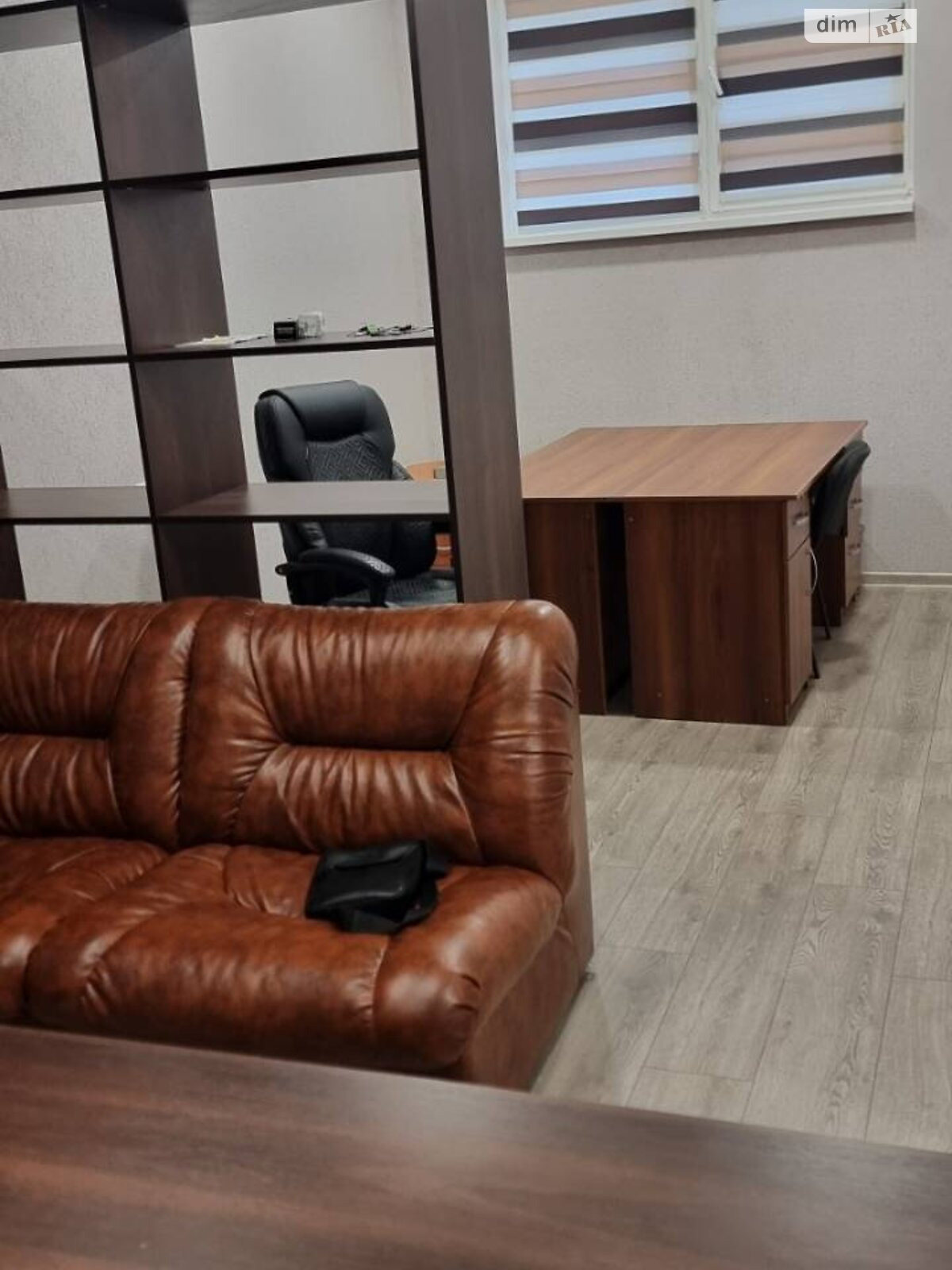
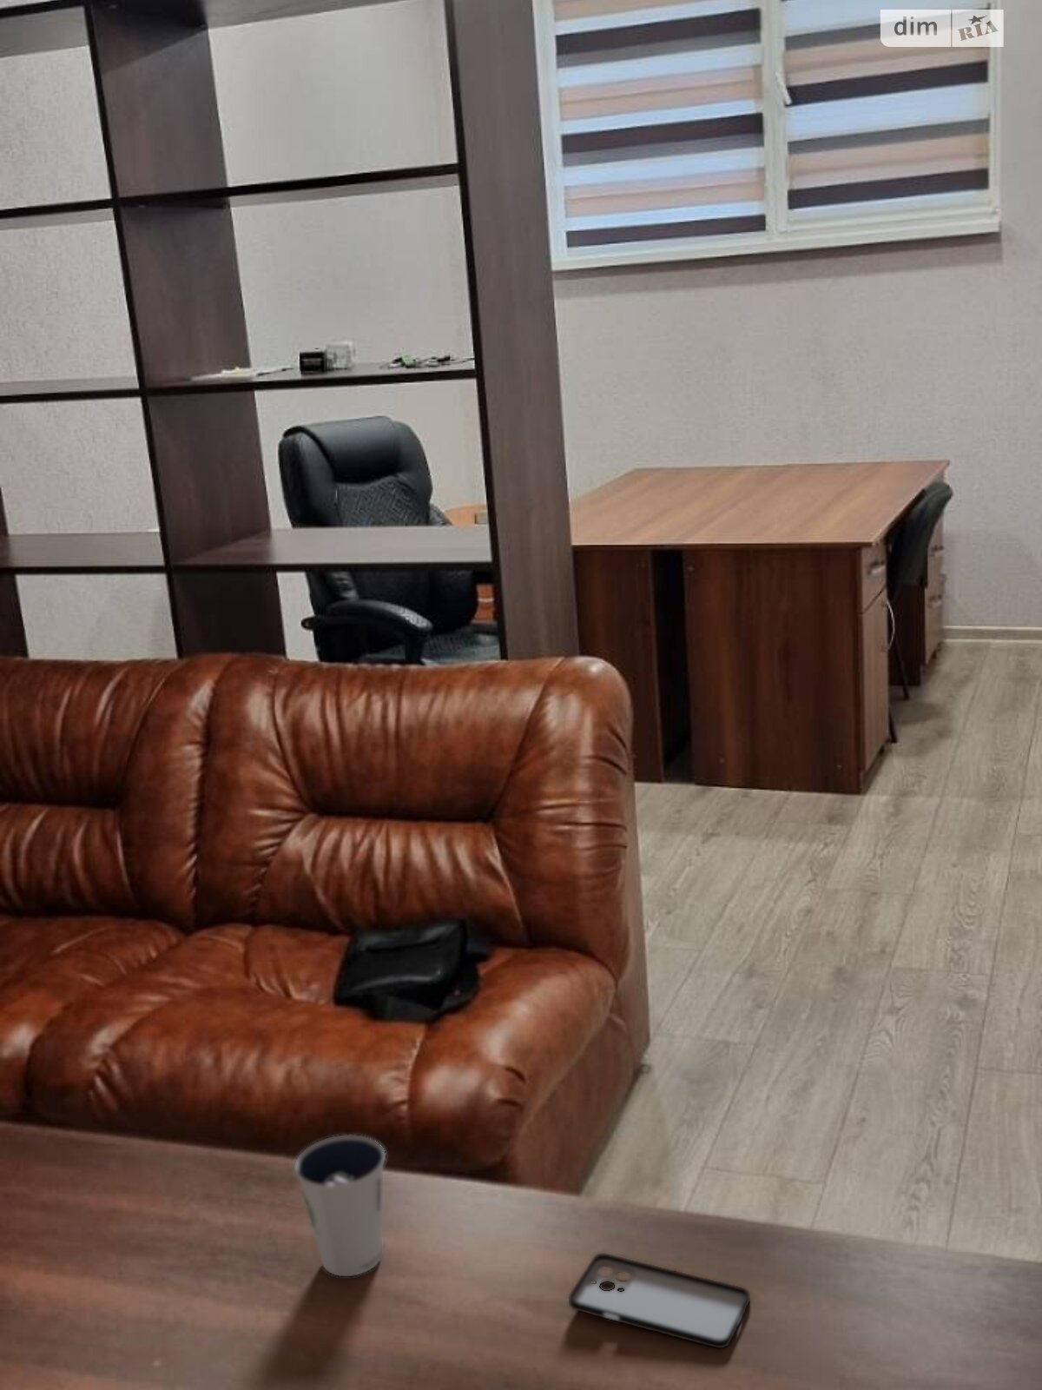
+ dixie cup (346, 1209)
+ smartphone (658, 1298)
